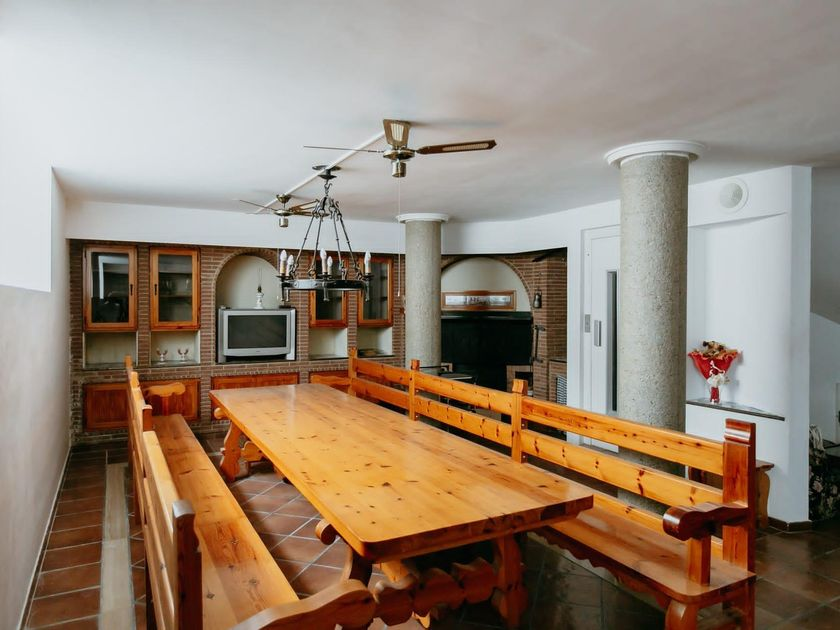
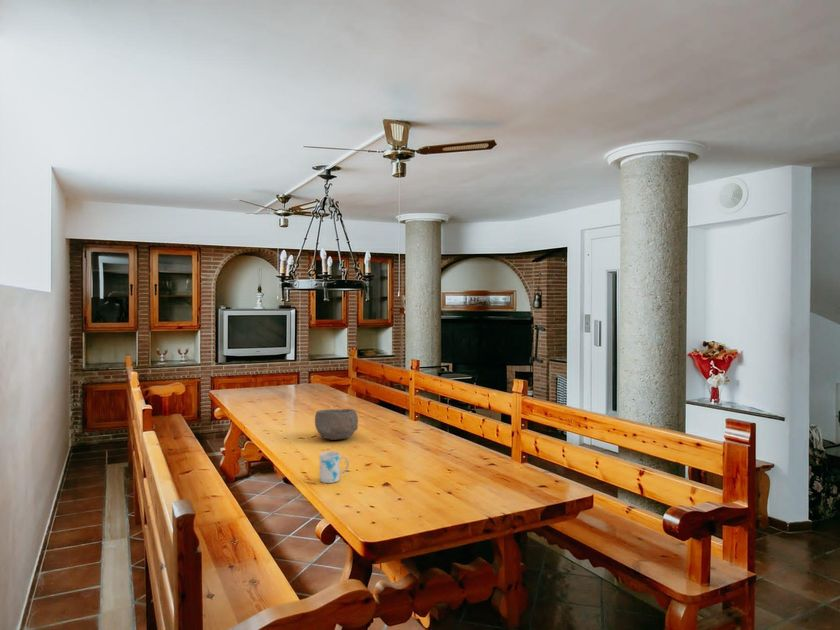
+ bowl (336, 423)
+ mug (334, 466)
